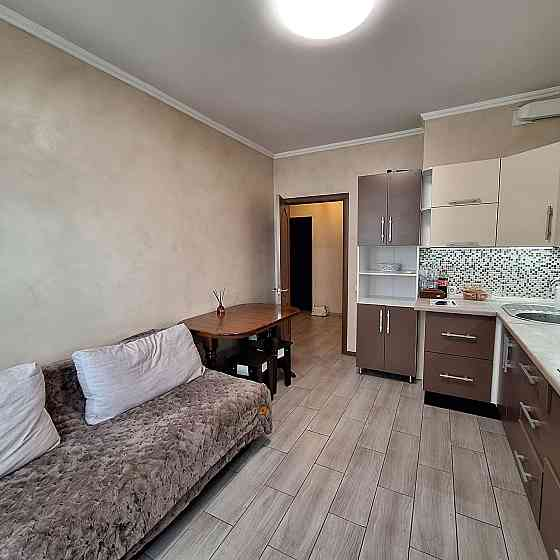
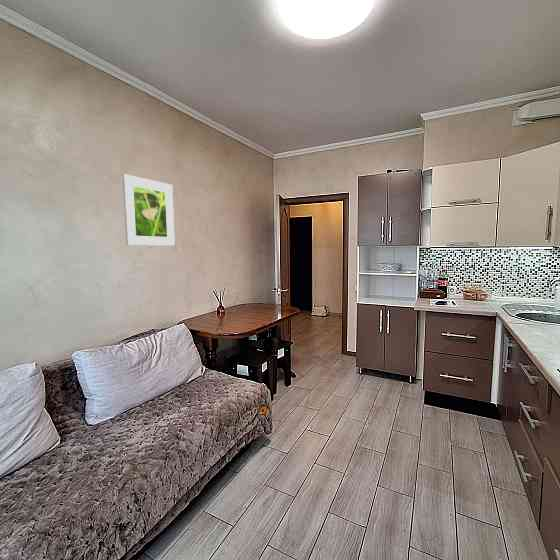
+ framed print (150, 213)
